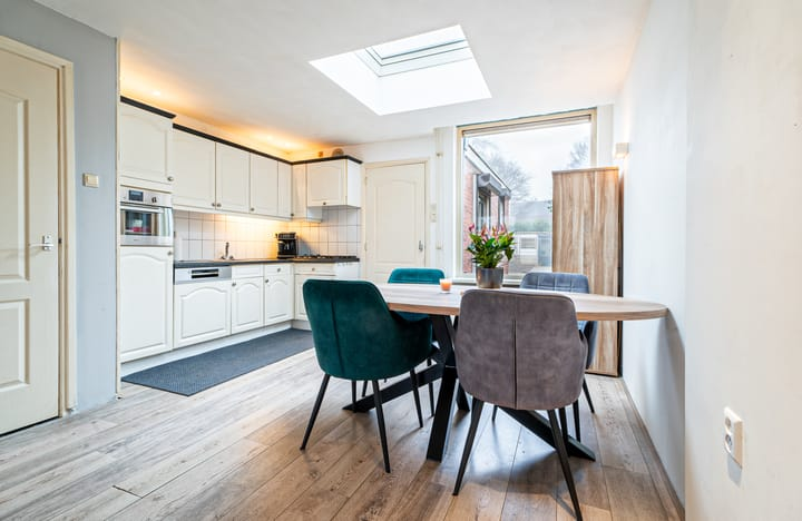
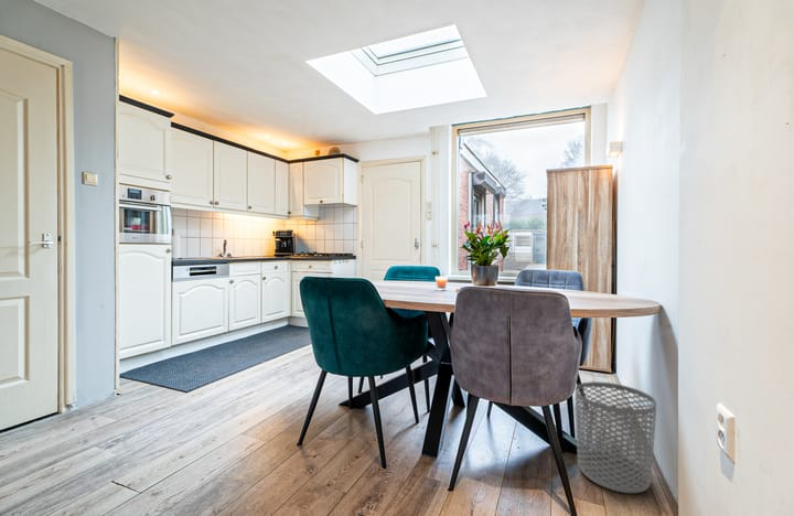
+ waste bin (613, 432)
